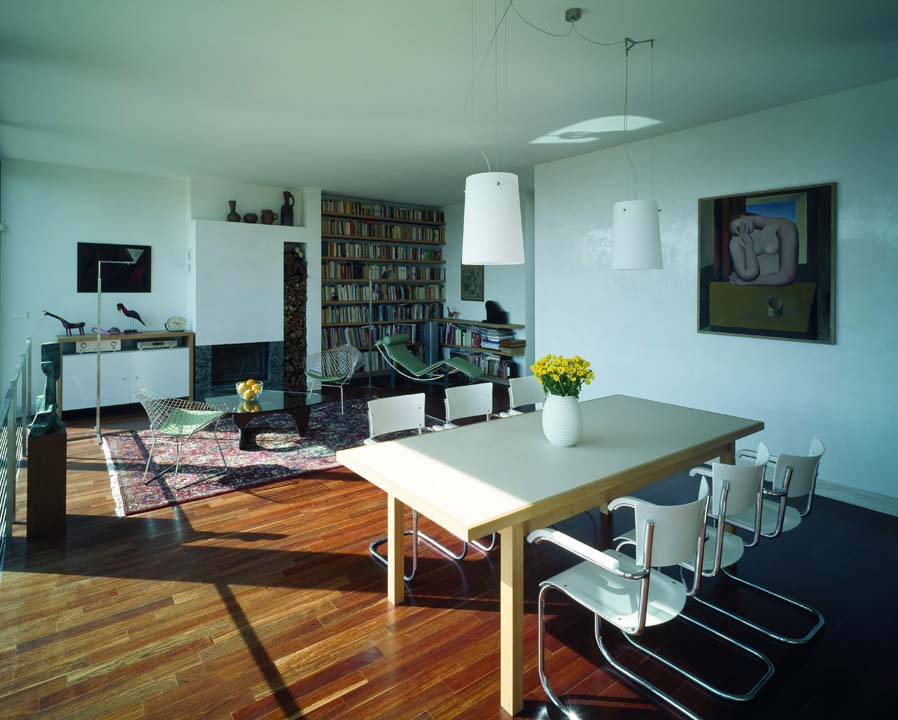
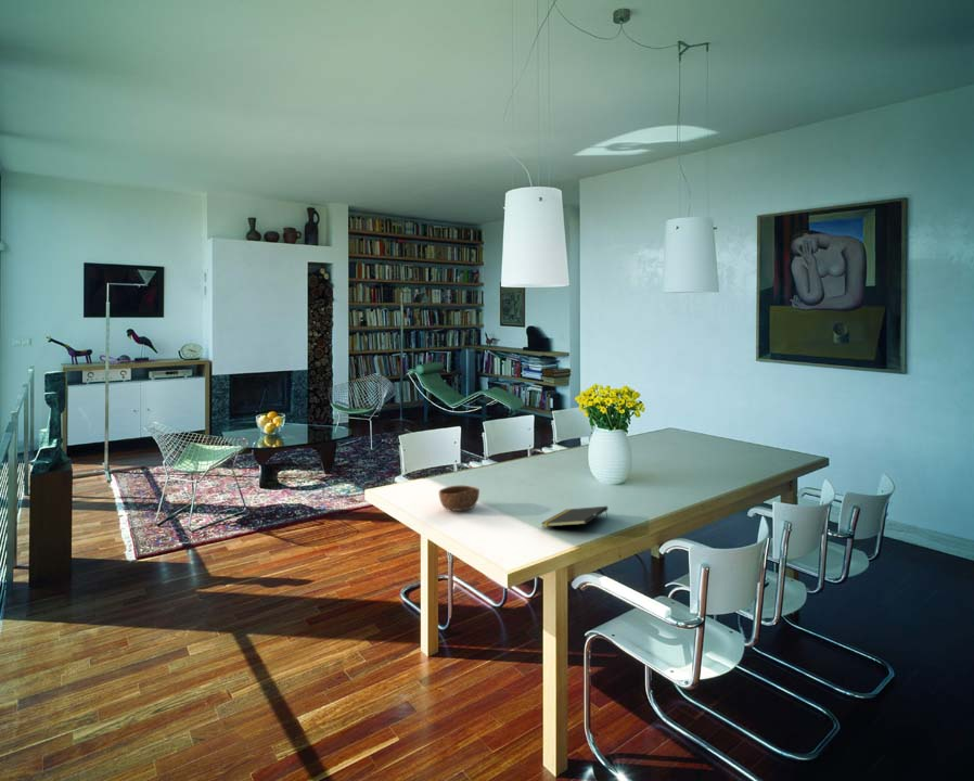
+ bowl (459, 498)
+ notepad (575, 515)
